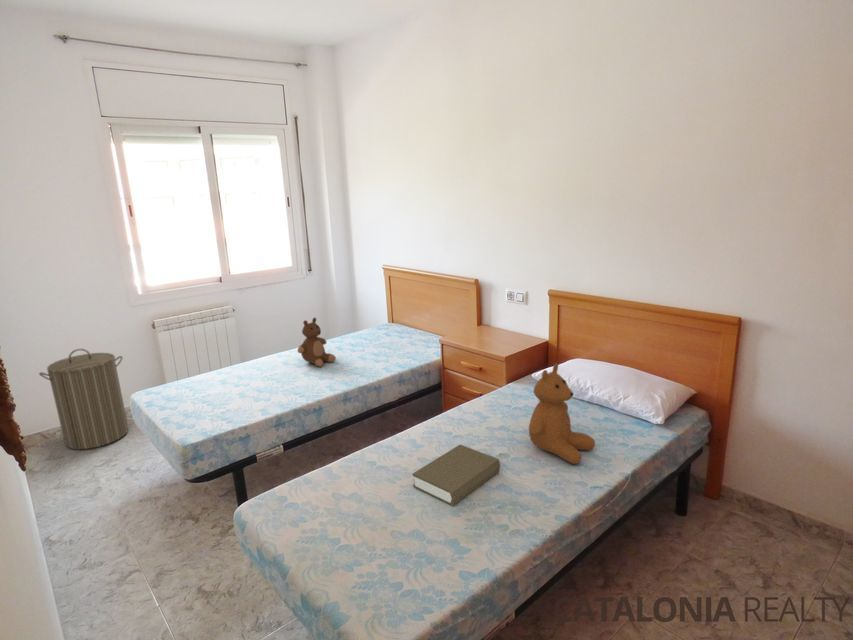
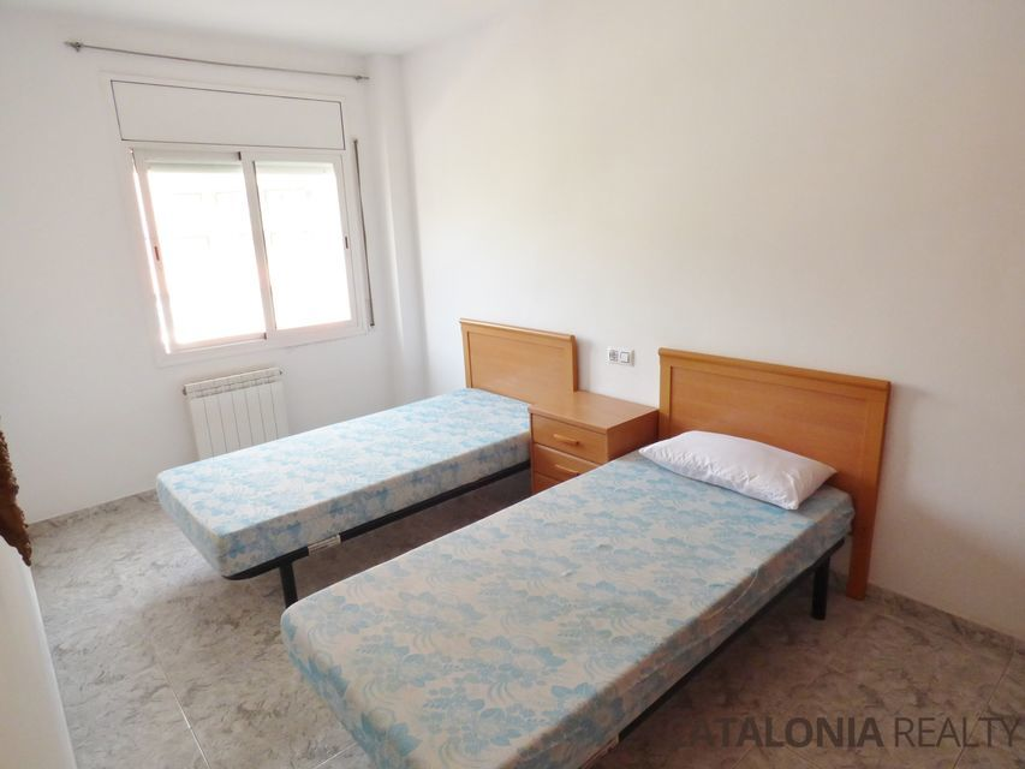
- teddy bear (316, 341)
- teddy bear (561, 410)
- book (457, 472)
- laundry hamper (88, 393)
